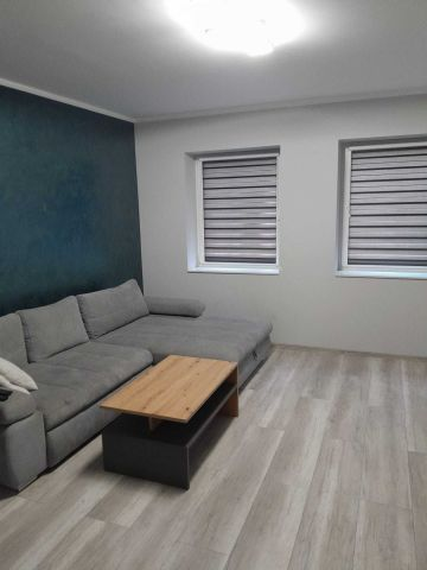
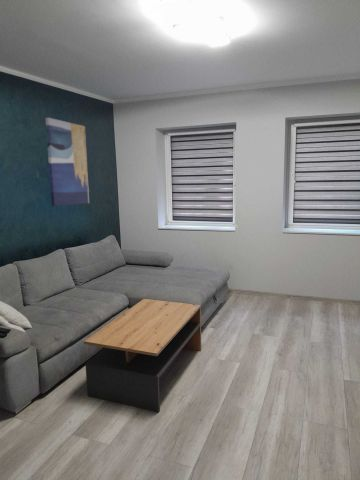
+ wall art (69, 164)
